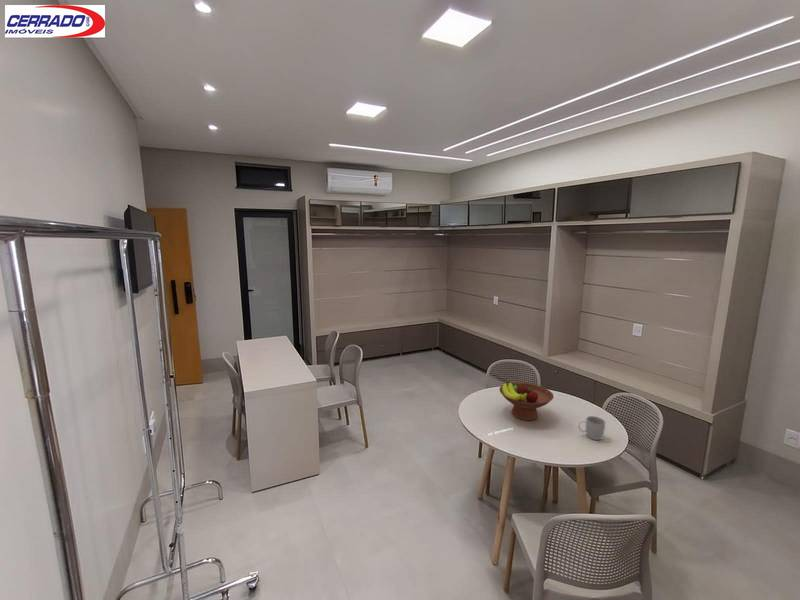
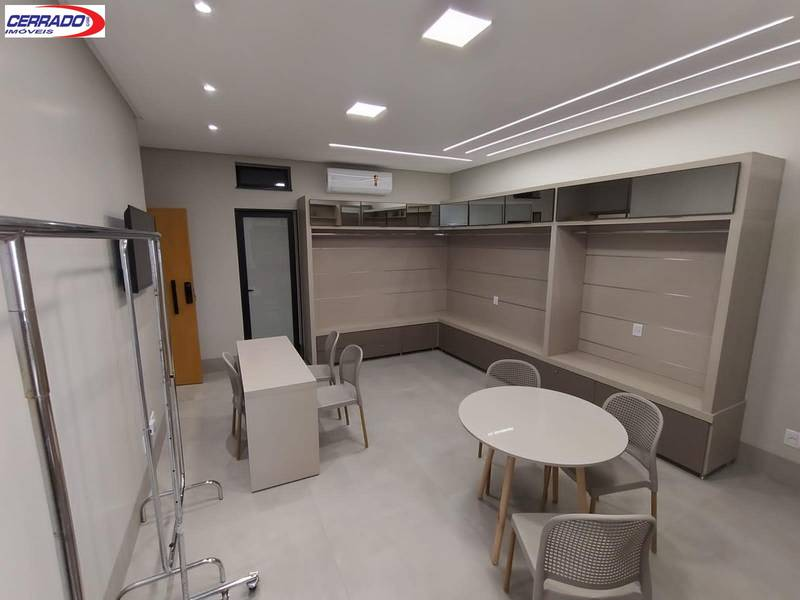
- fruit bowl (525, 399)
- mug (591, 427)
